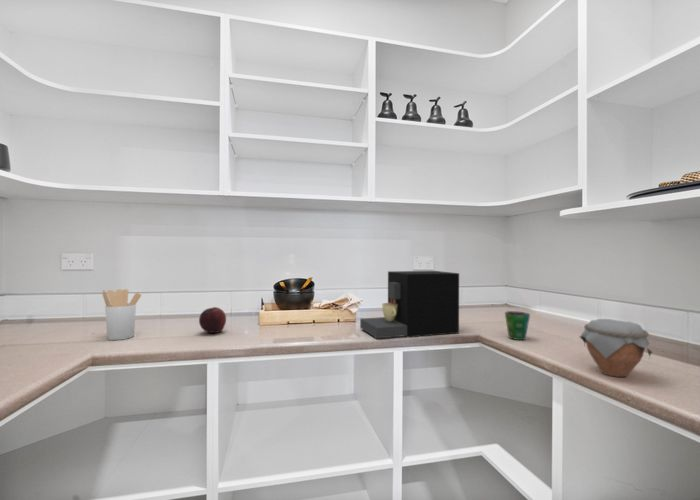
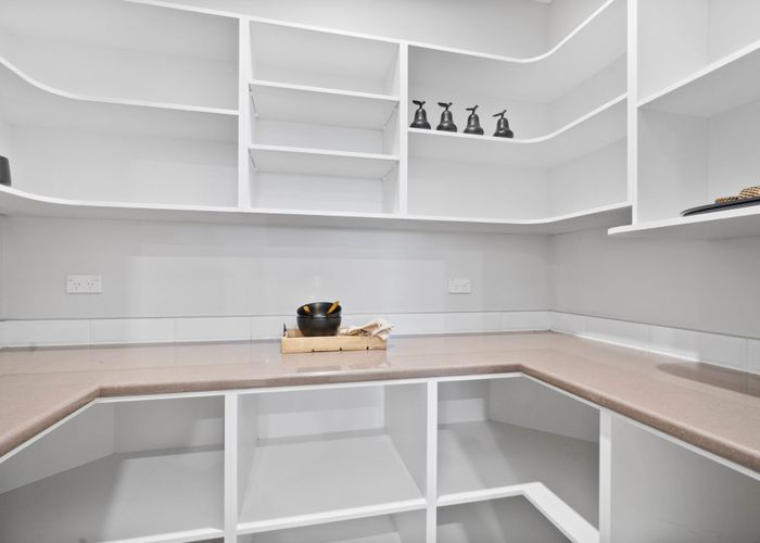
- utensil holder (119, 312)
- cup (515, 325)
- coffee maker (408, 301)
- jar (613, 347)
- fruit (212, 320)
